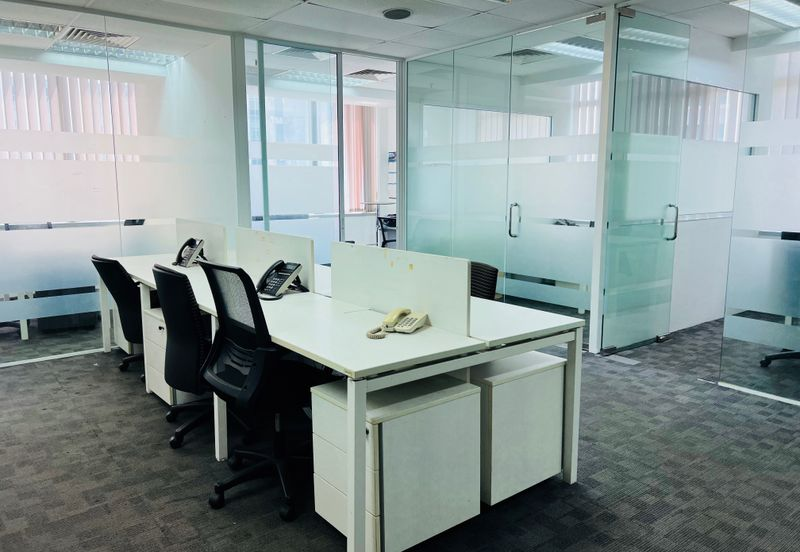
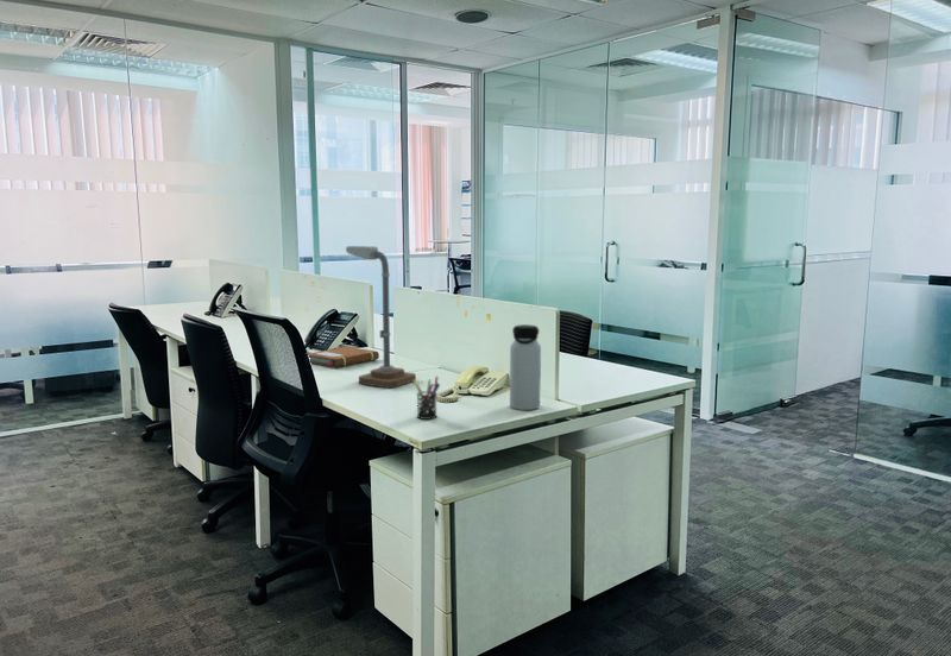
+ water bottle (524, 366)
+ pen holder (428, 396)
+ desk lamp (383, 314)
+ notebook (341, 357)
